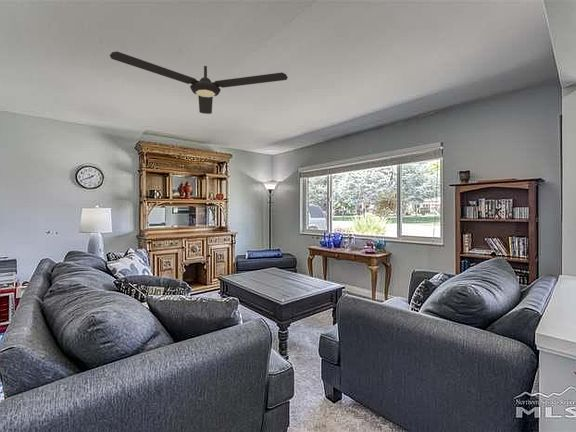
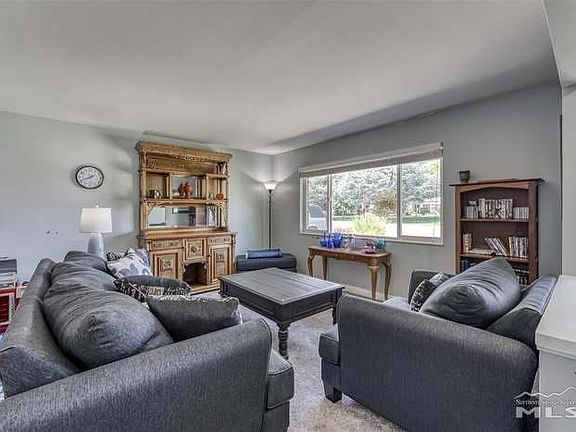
- ceiling fan (205, 87)
